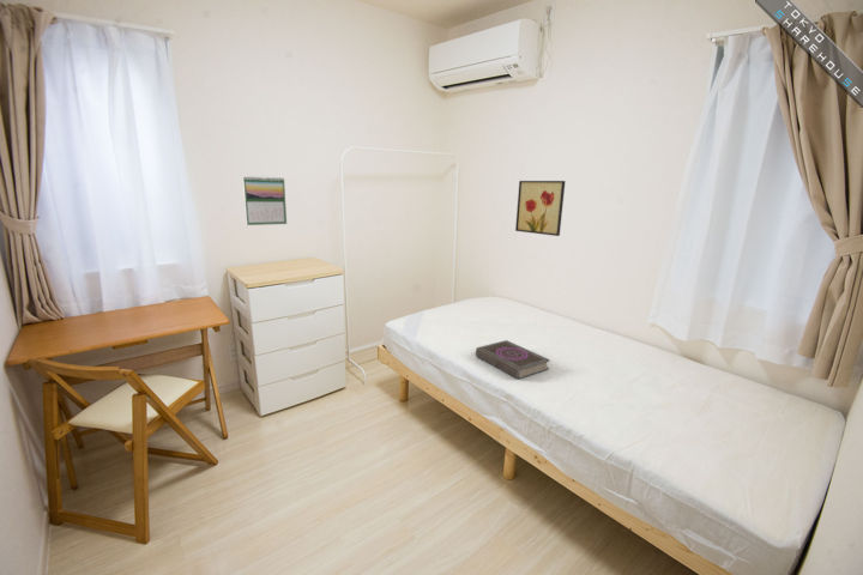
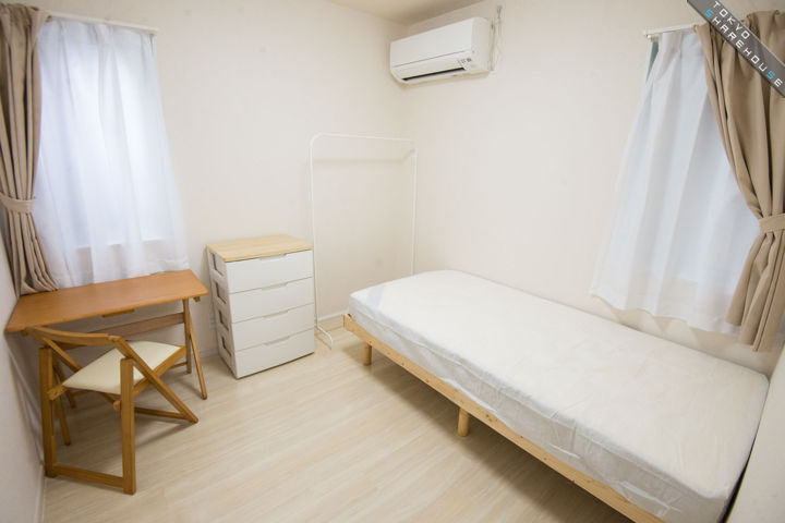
- calendar (265, 200)
- wall art (539, 207)
- book (511, 357)
